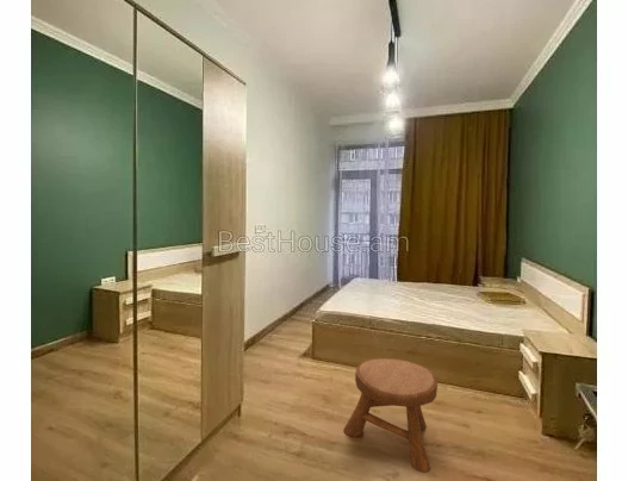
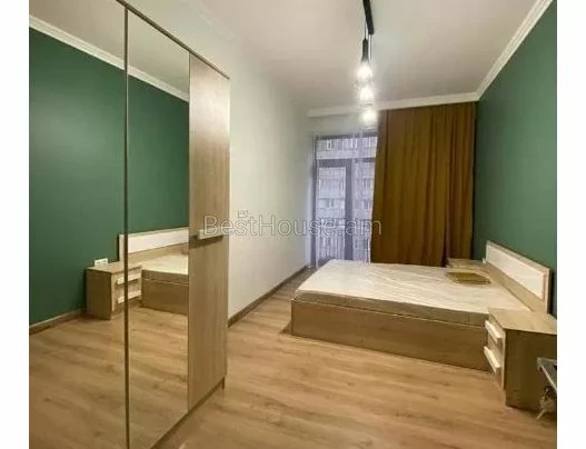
- stool (388, 405)
